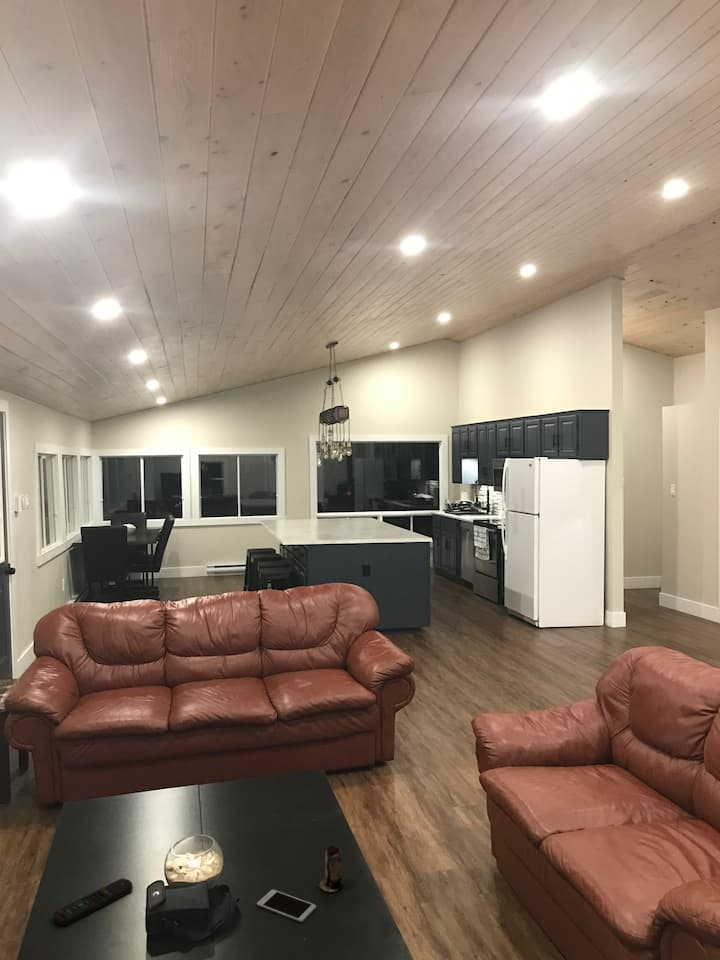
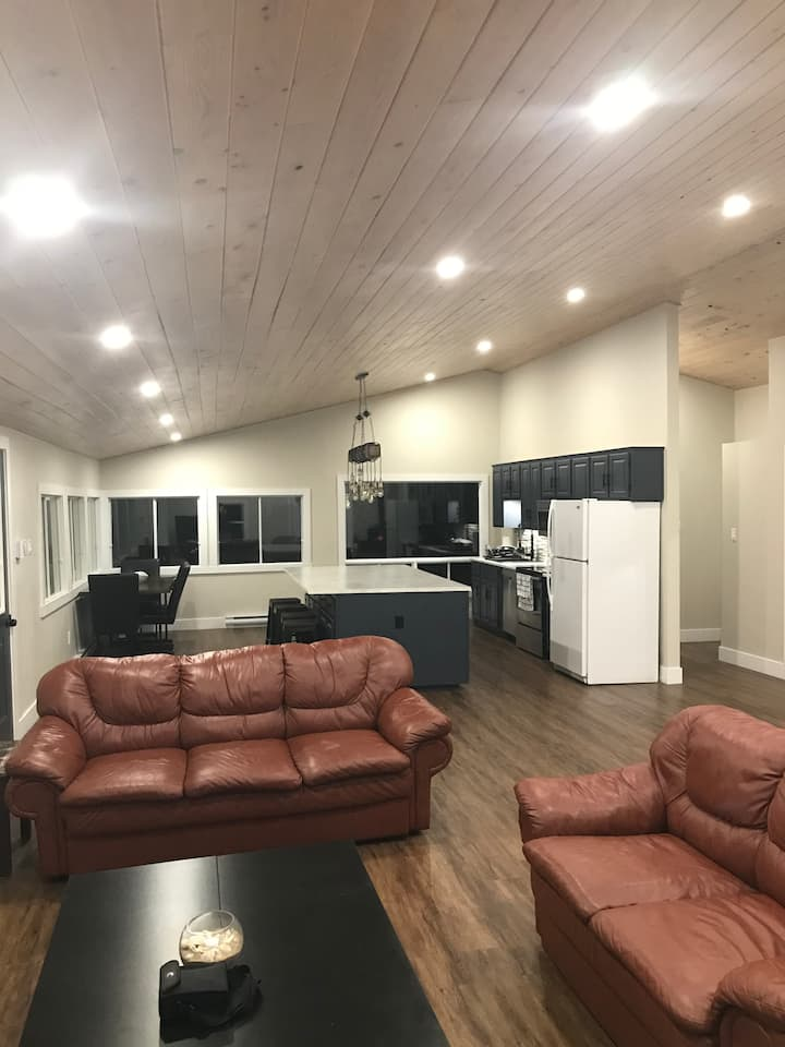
- can (331, 866)
- remote control (94, 900)
- cell phone (286, 905)
